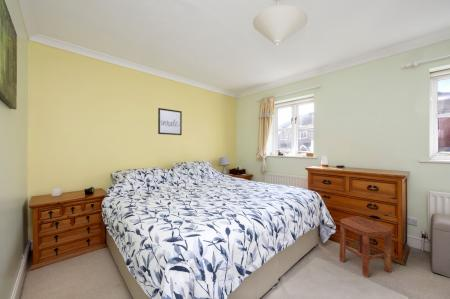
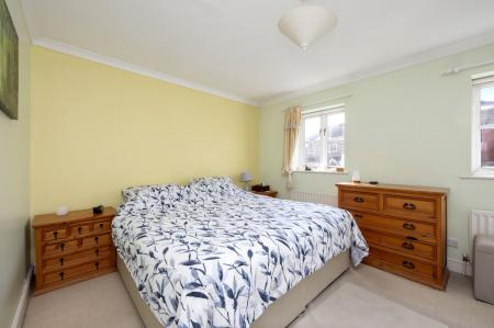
- wall art (170, 122)
- stool (363, 244)
